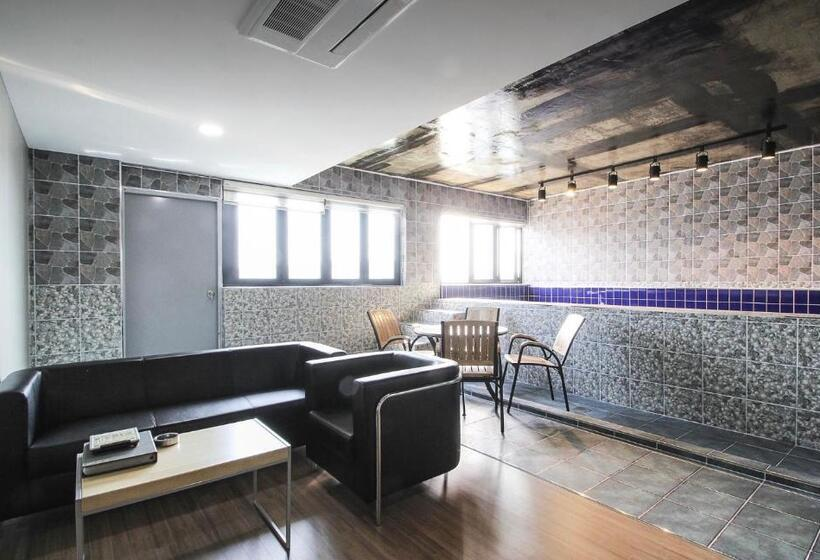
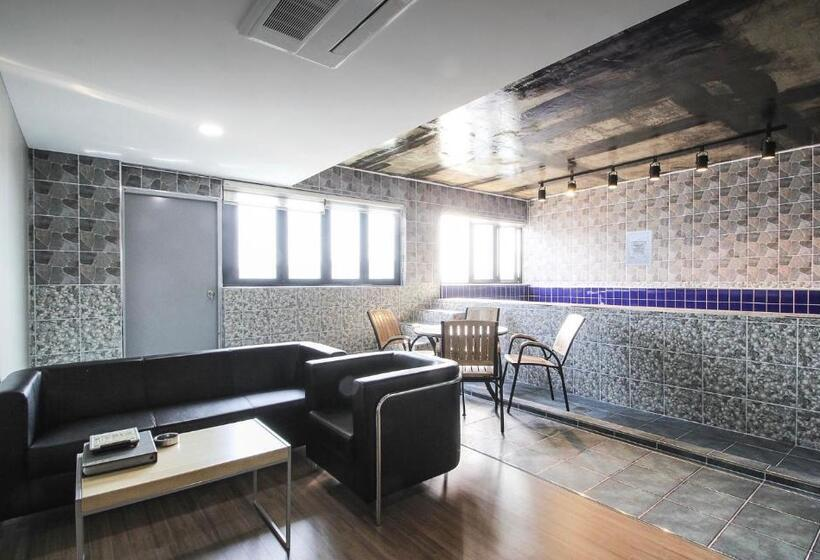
+ wall art (638, 248)
